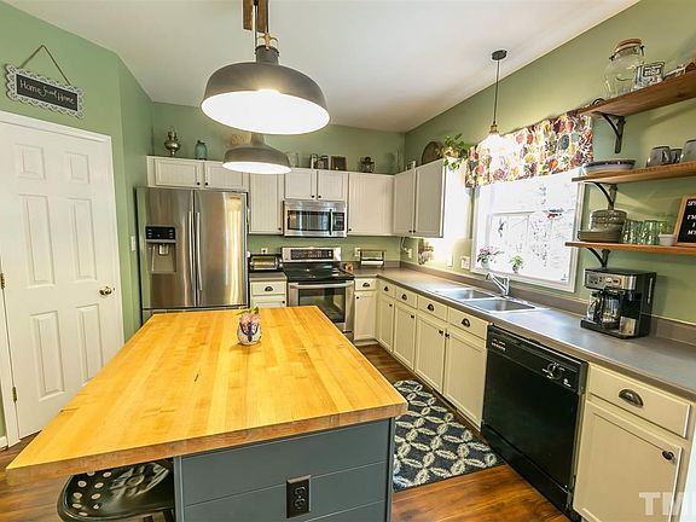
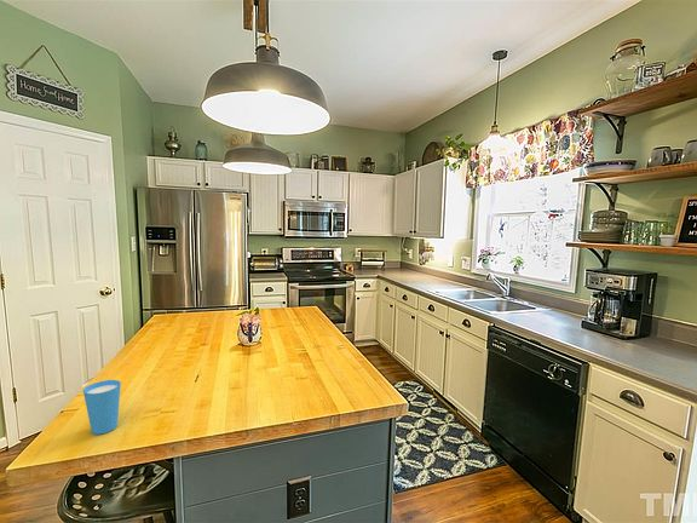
+ cup (103, 407)
